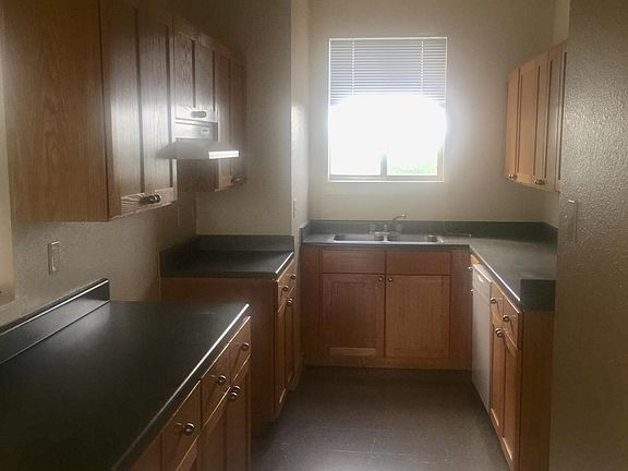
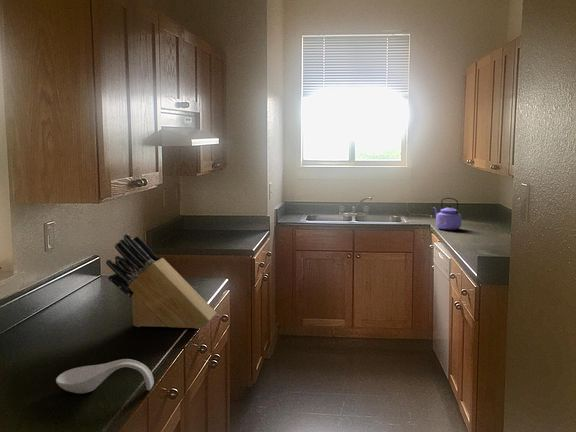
+ knife block (161, 279)
+ kettle (446, 212)
+ spoon rest (105, 374)
